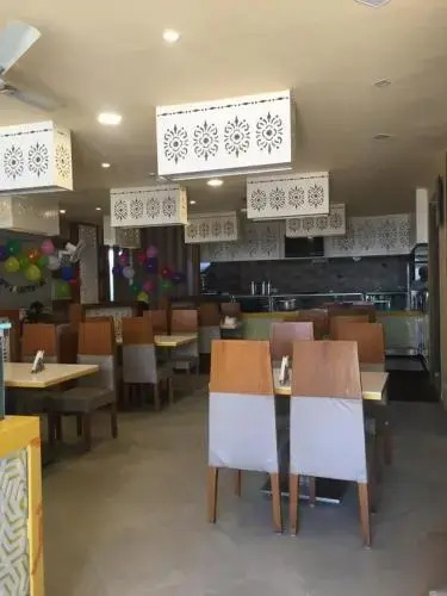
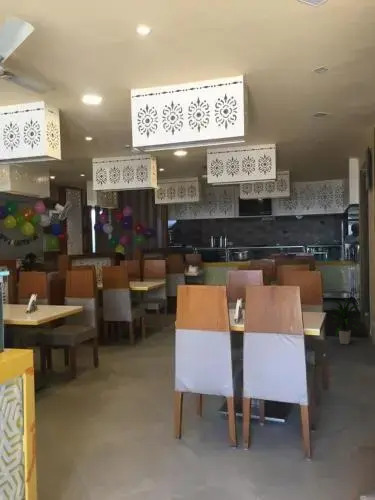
+ indoor plant (343, 319)
